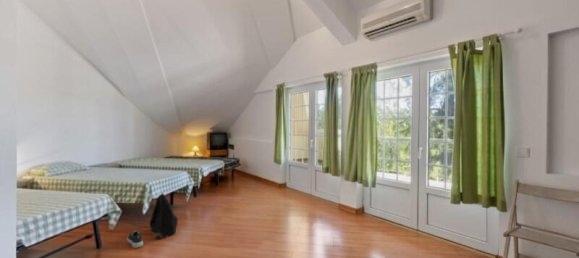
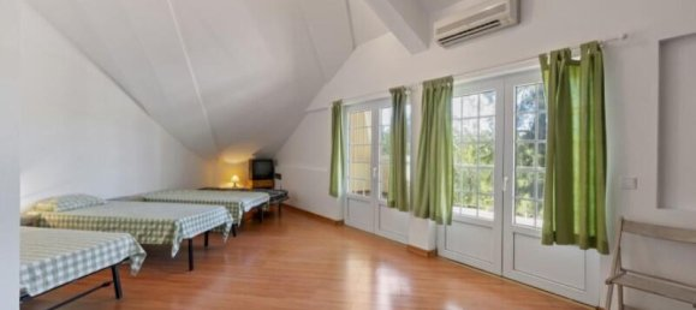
- backpack (163, 212)
- shoe (135, 236)
